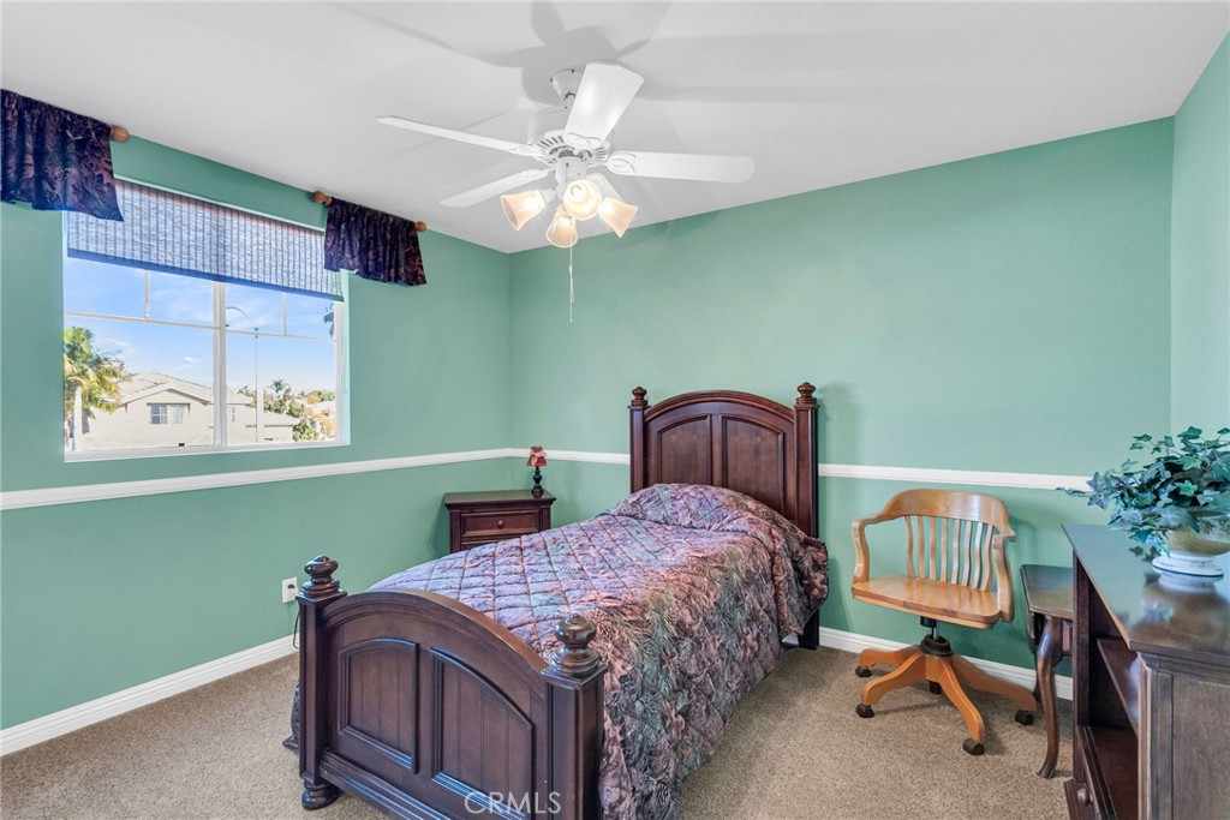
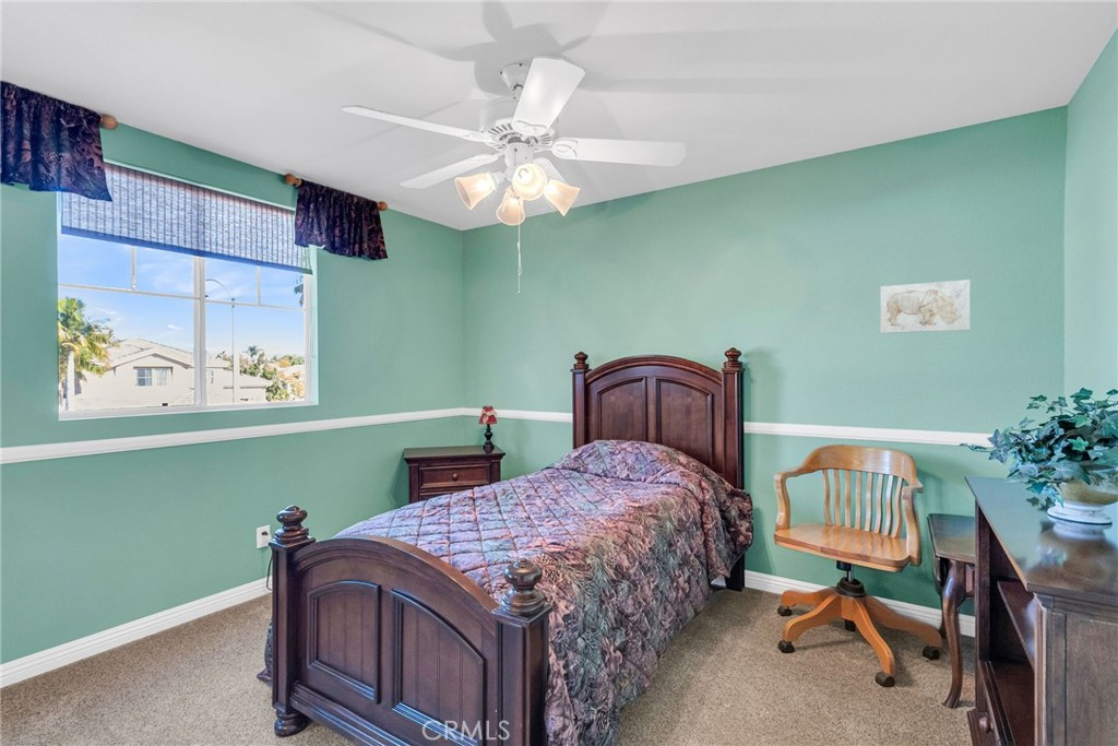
+ wall art (923, 307)
